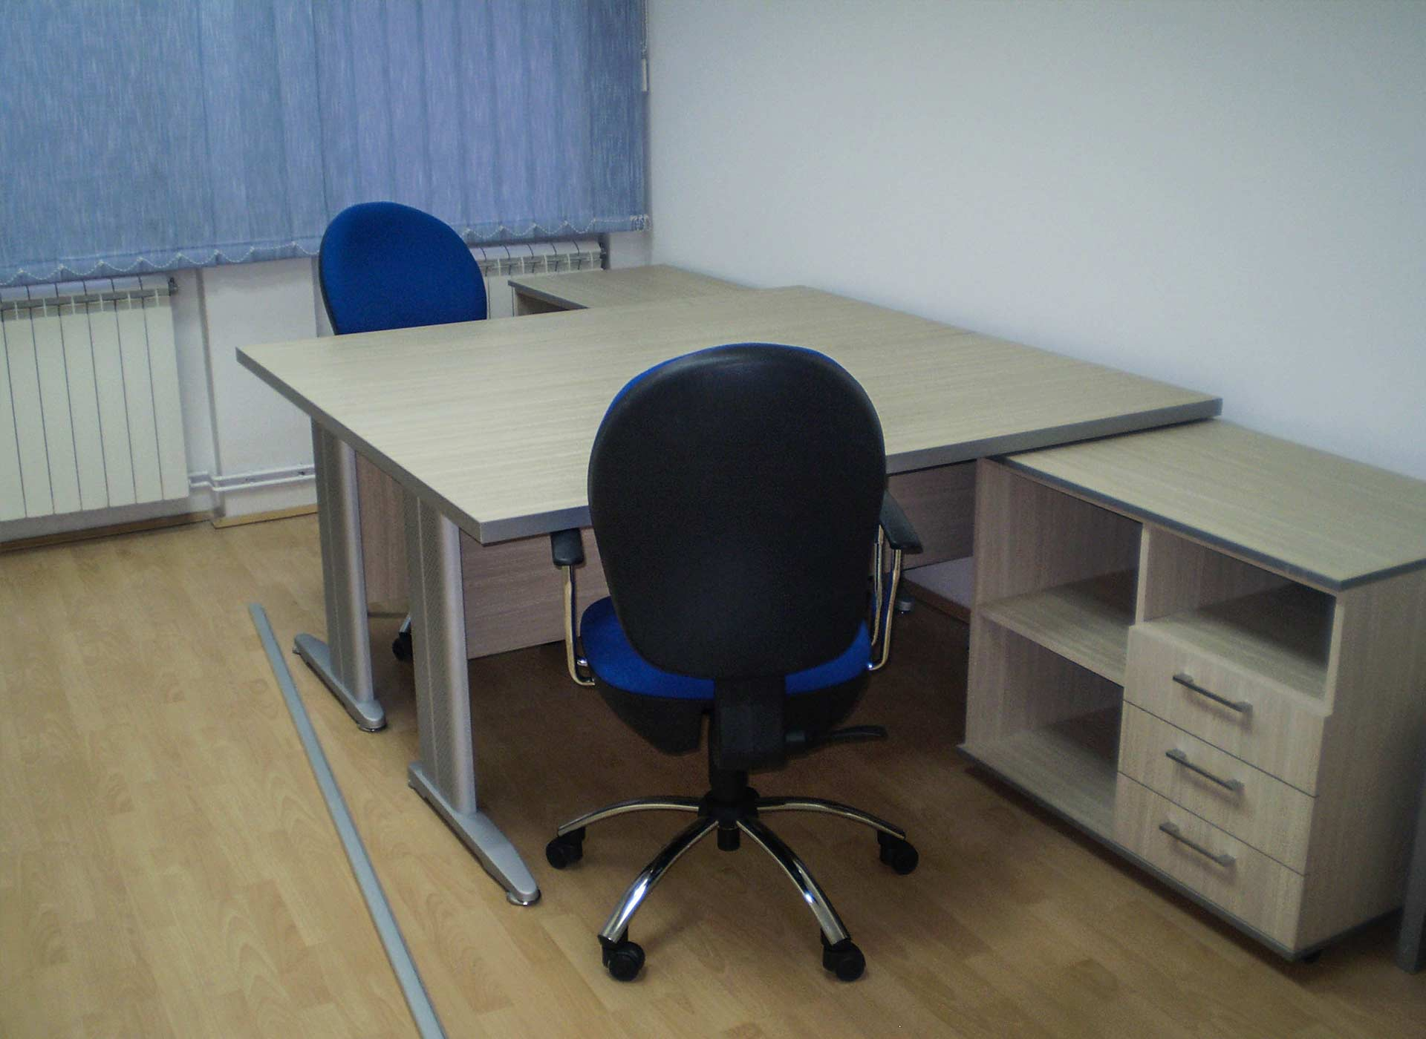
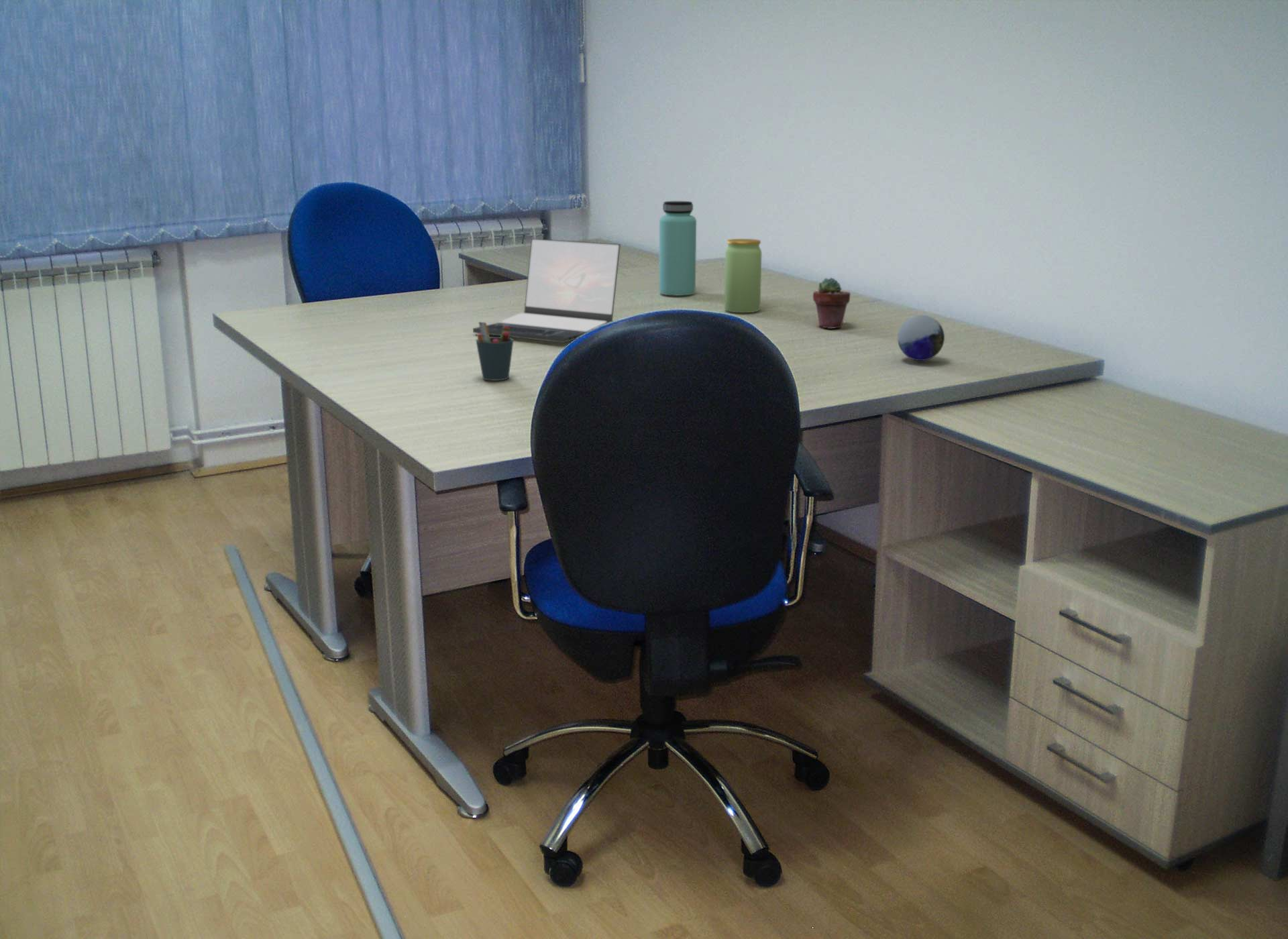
+ laptop (547, 288)
+ pen holder (494, 348)
+ bottle (678, 247)
+ decorative orb (920, 337)
+ potted succulent (831, 302)
+ jar (743, 275)
